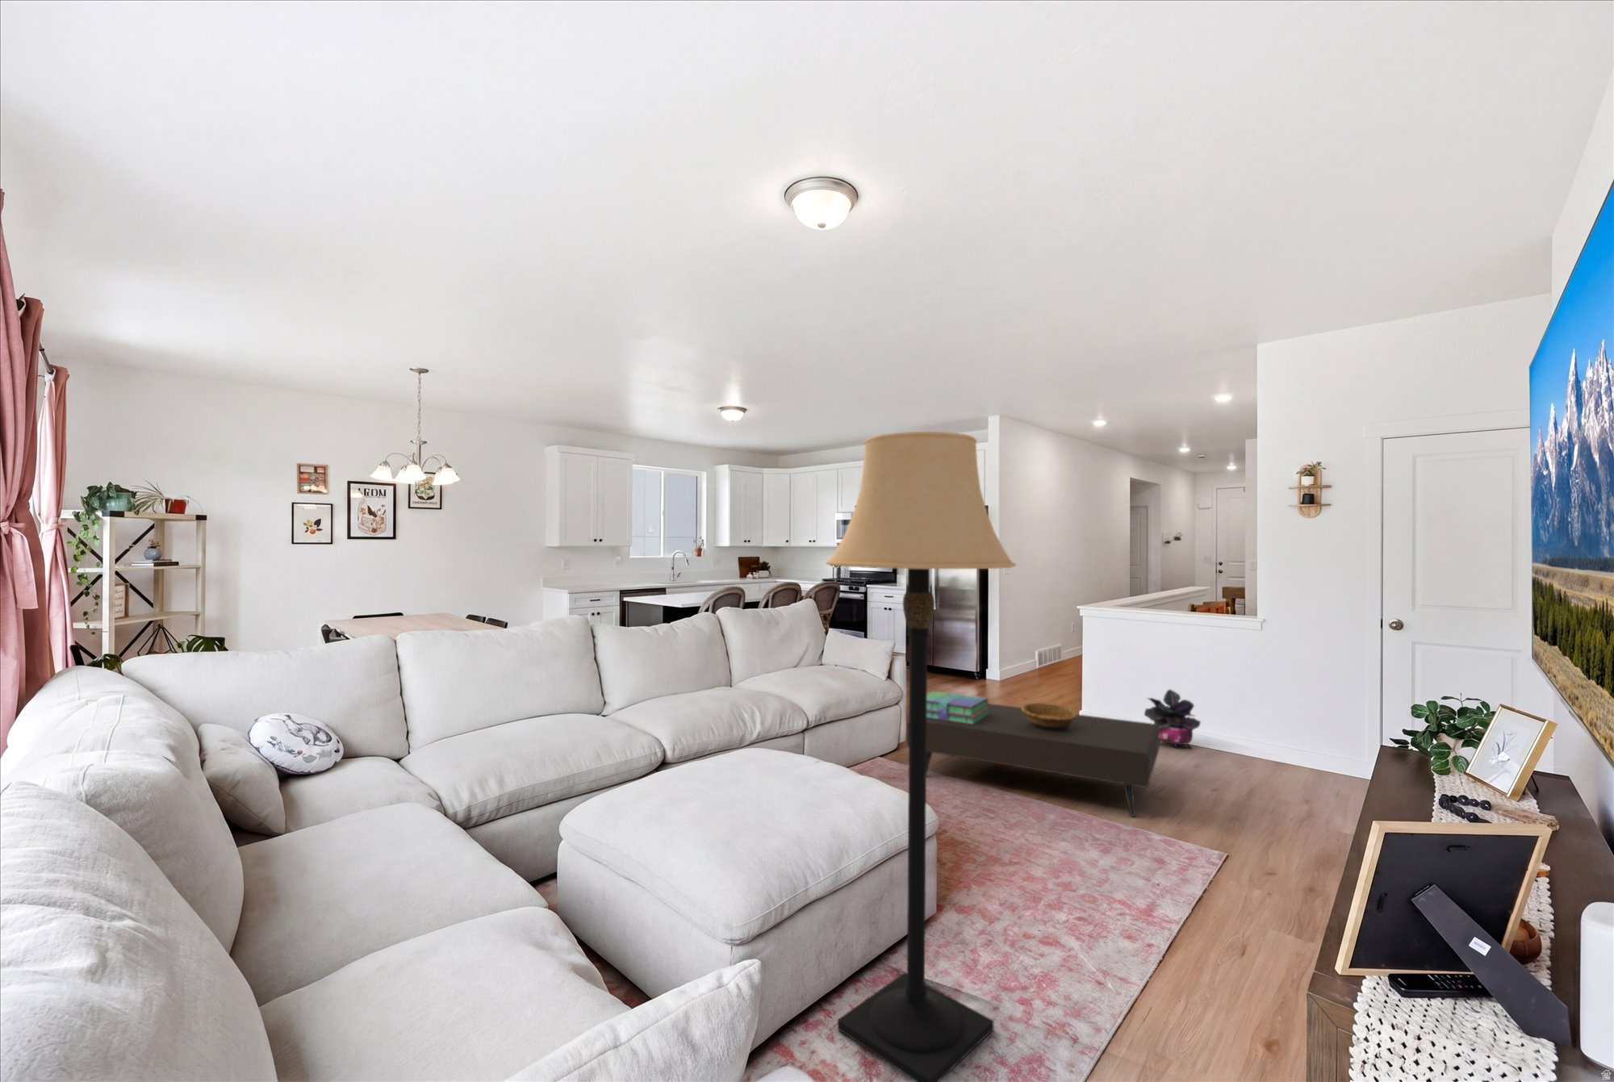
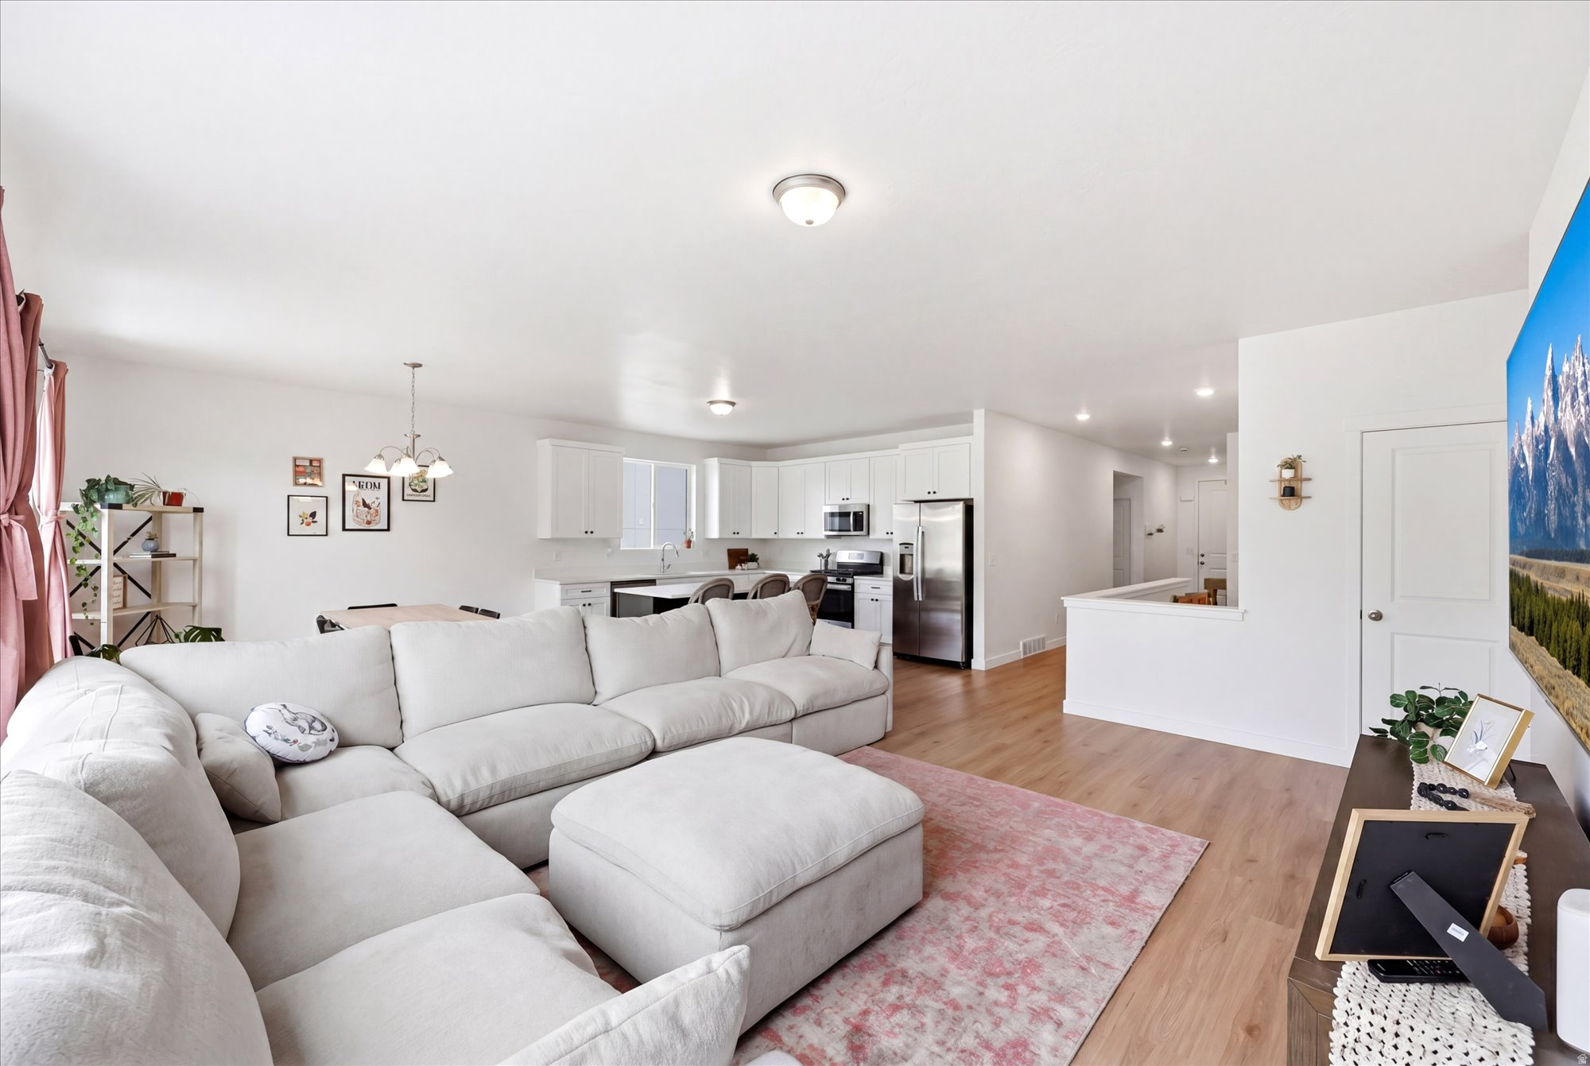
- stack of books (951, 706)
- lamp (917, 734)
- decorative bowl (1048, 716)
- potted plant (1172, 719)
- coffee table (1033, 747)
